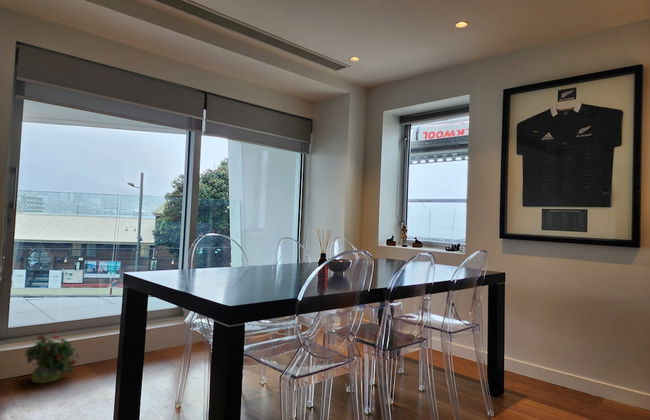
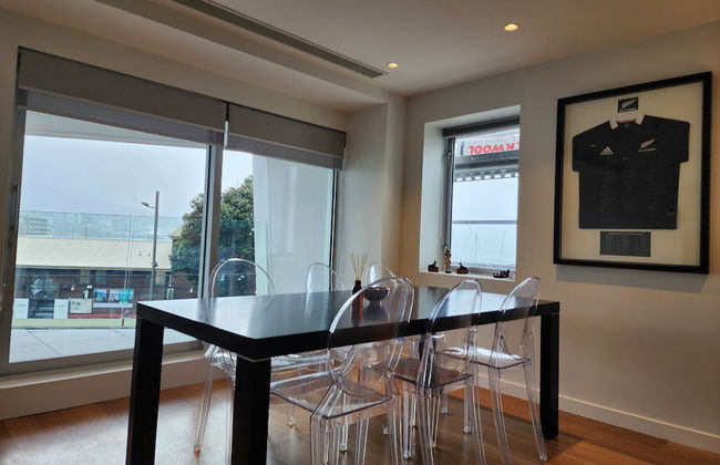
- potted plant (54, 354)
